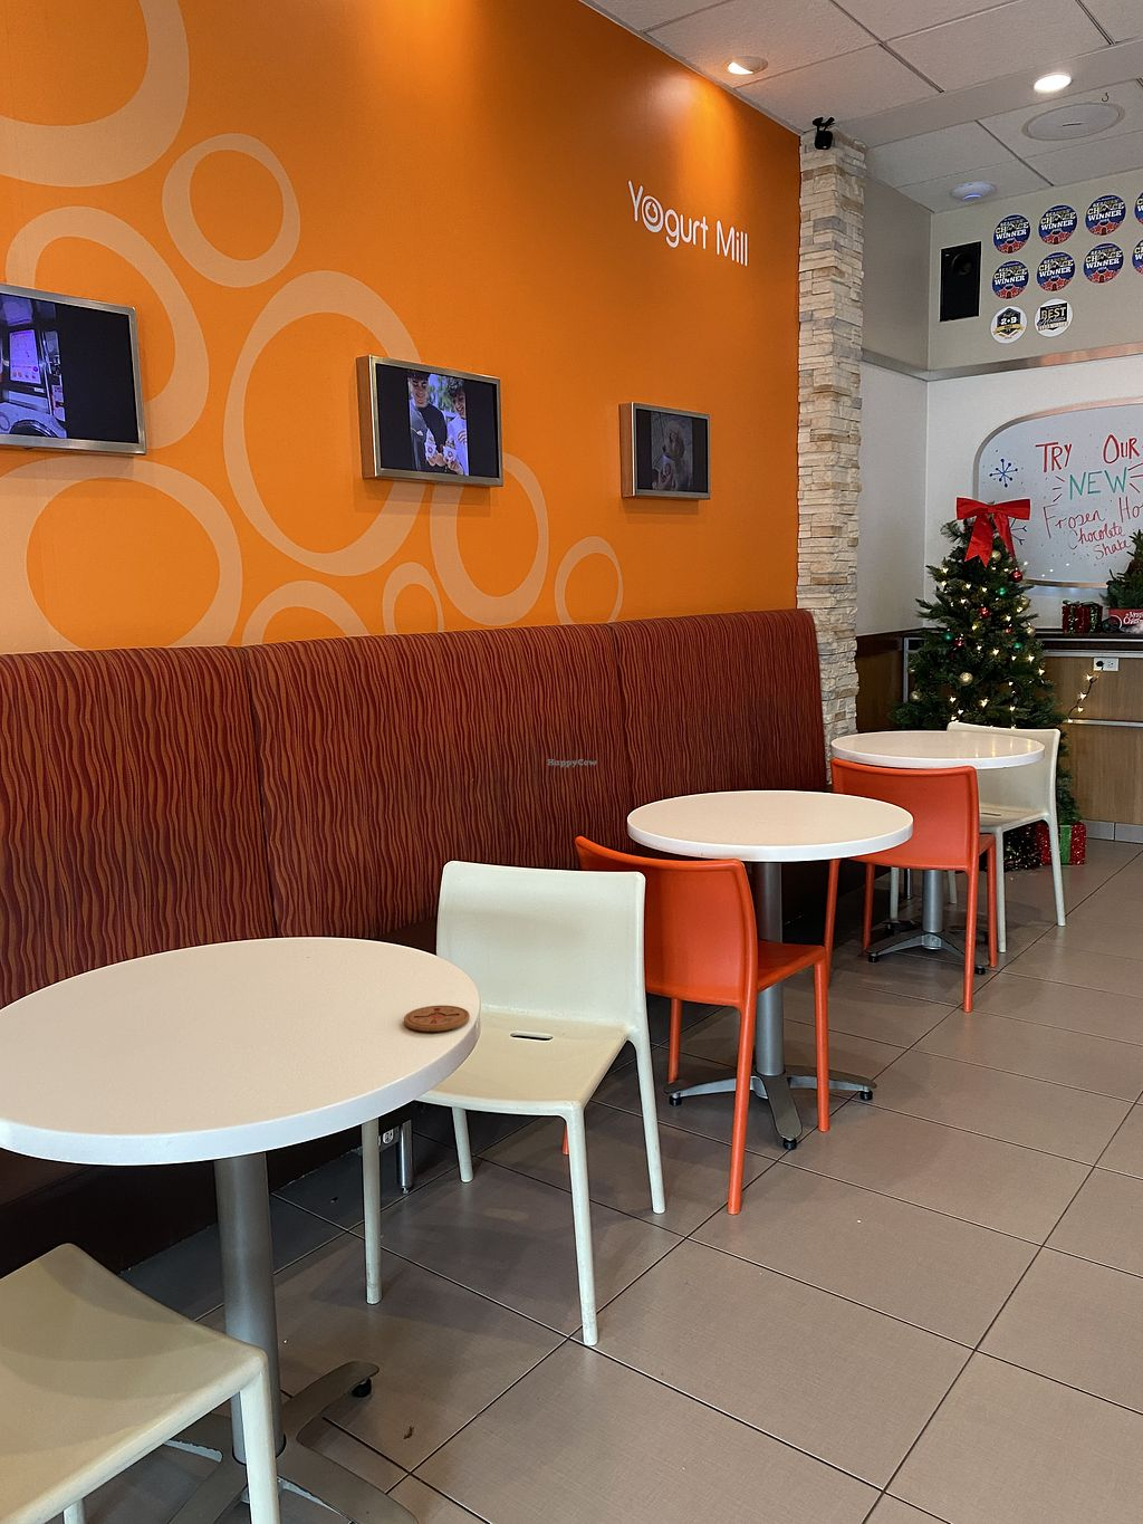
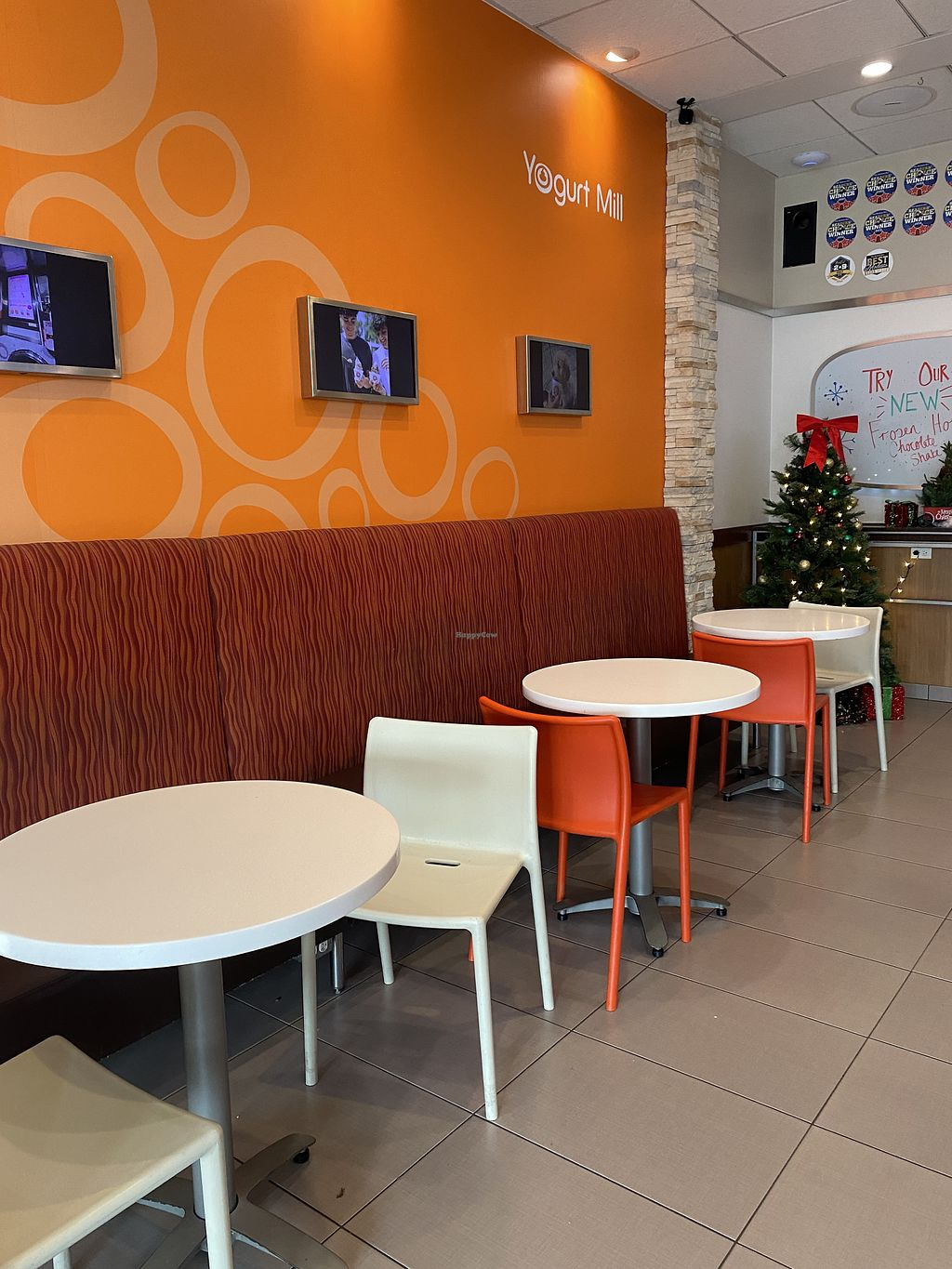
- coaster (437, 1017)
